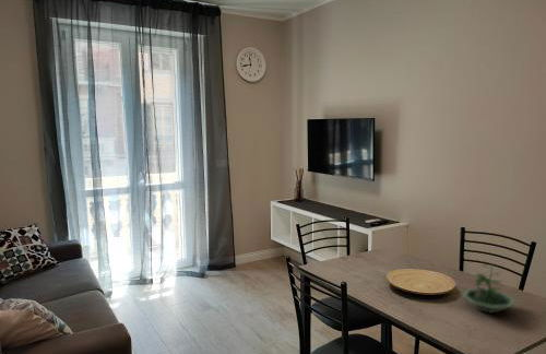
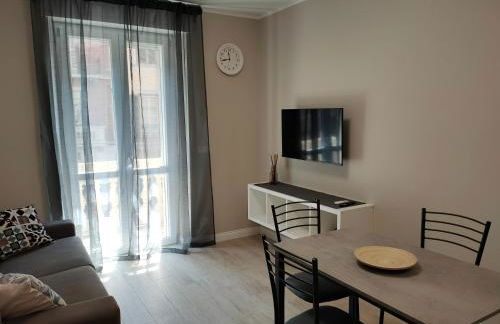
- terrarium (490, 272)
